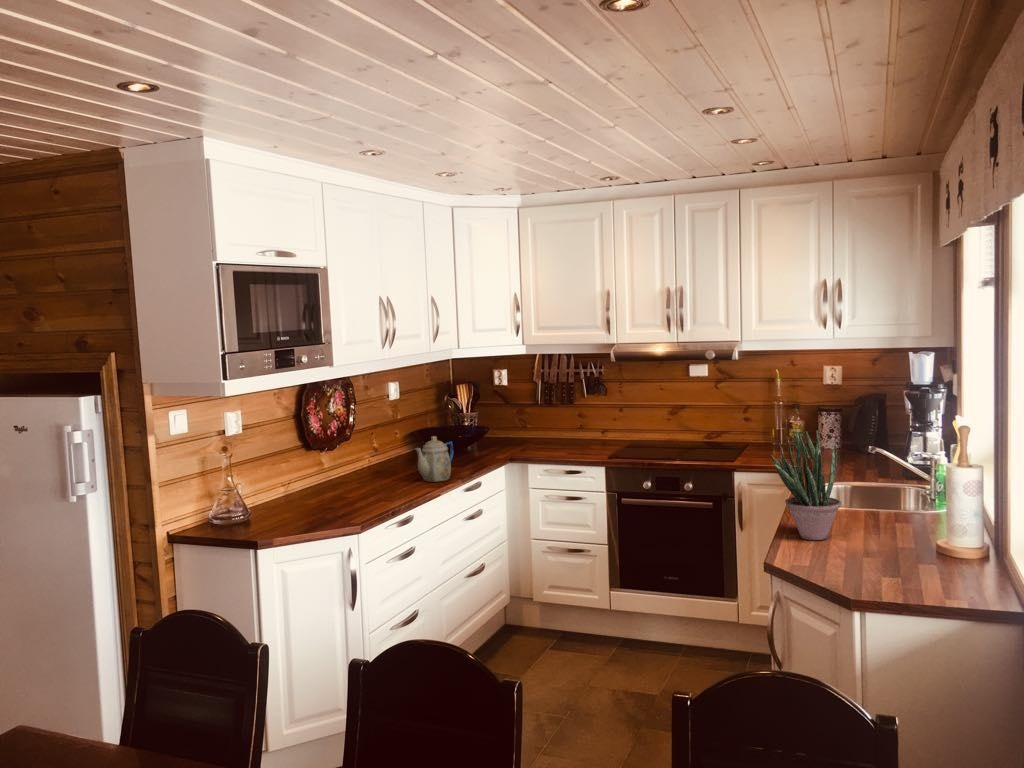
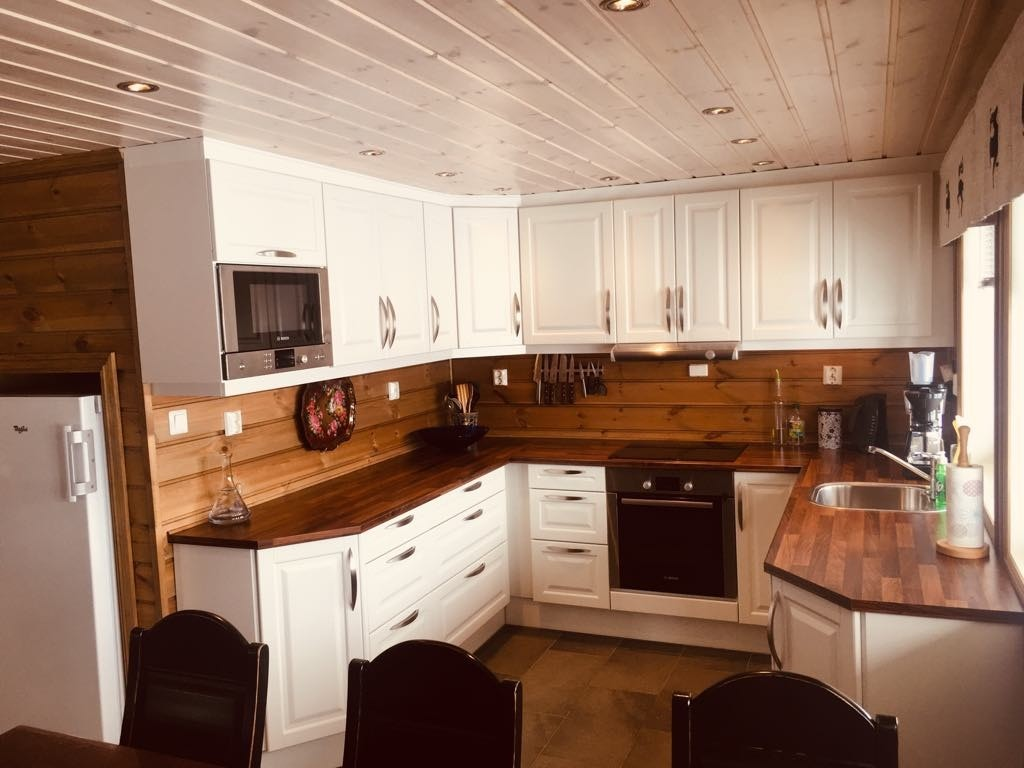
- teapot (435, 458)
- potted plant (806, 483)
